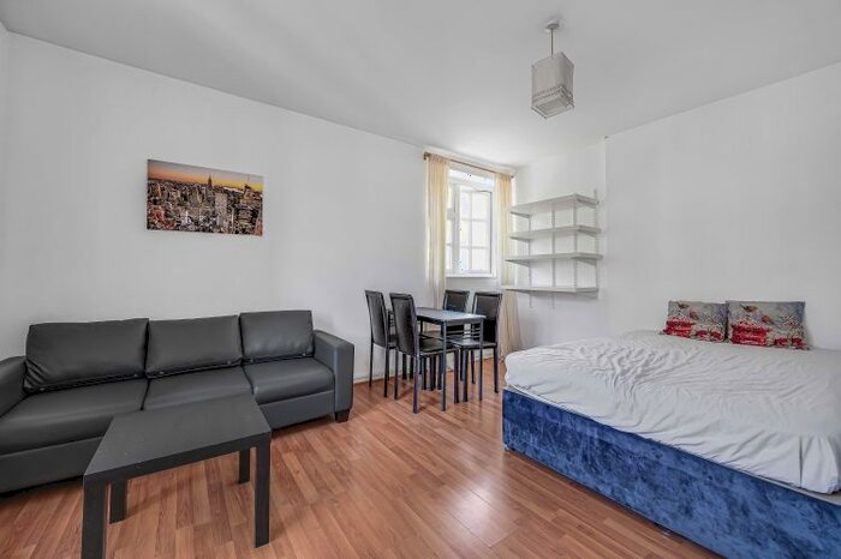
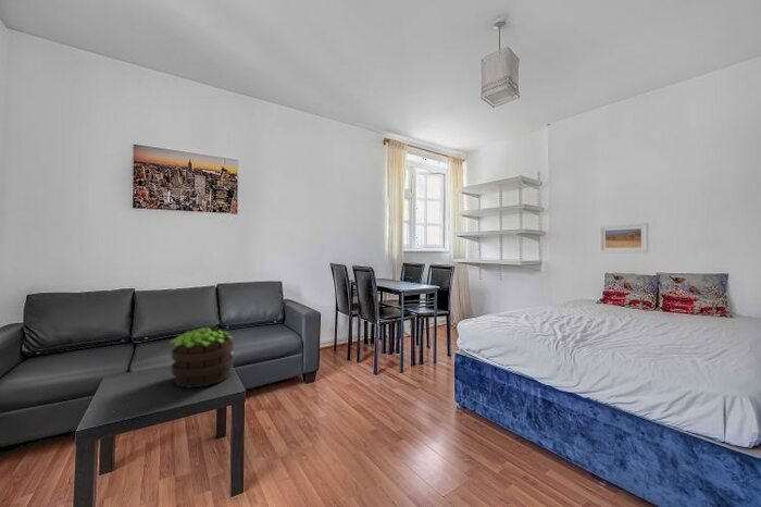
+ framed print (622, 238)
+ potted plant (203, 353)
